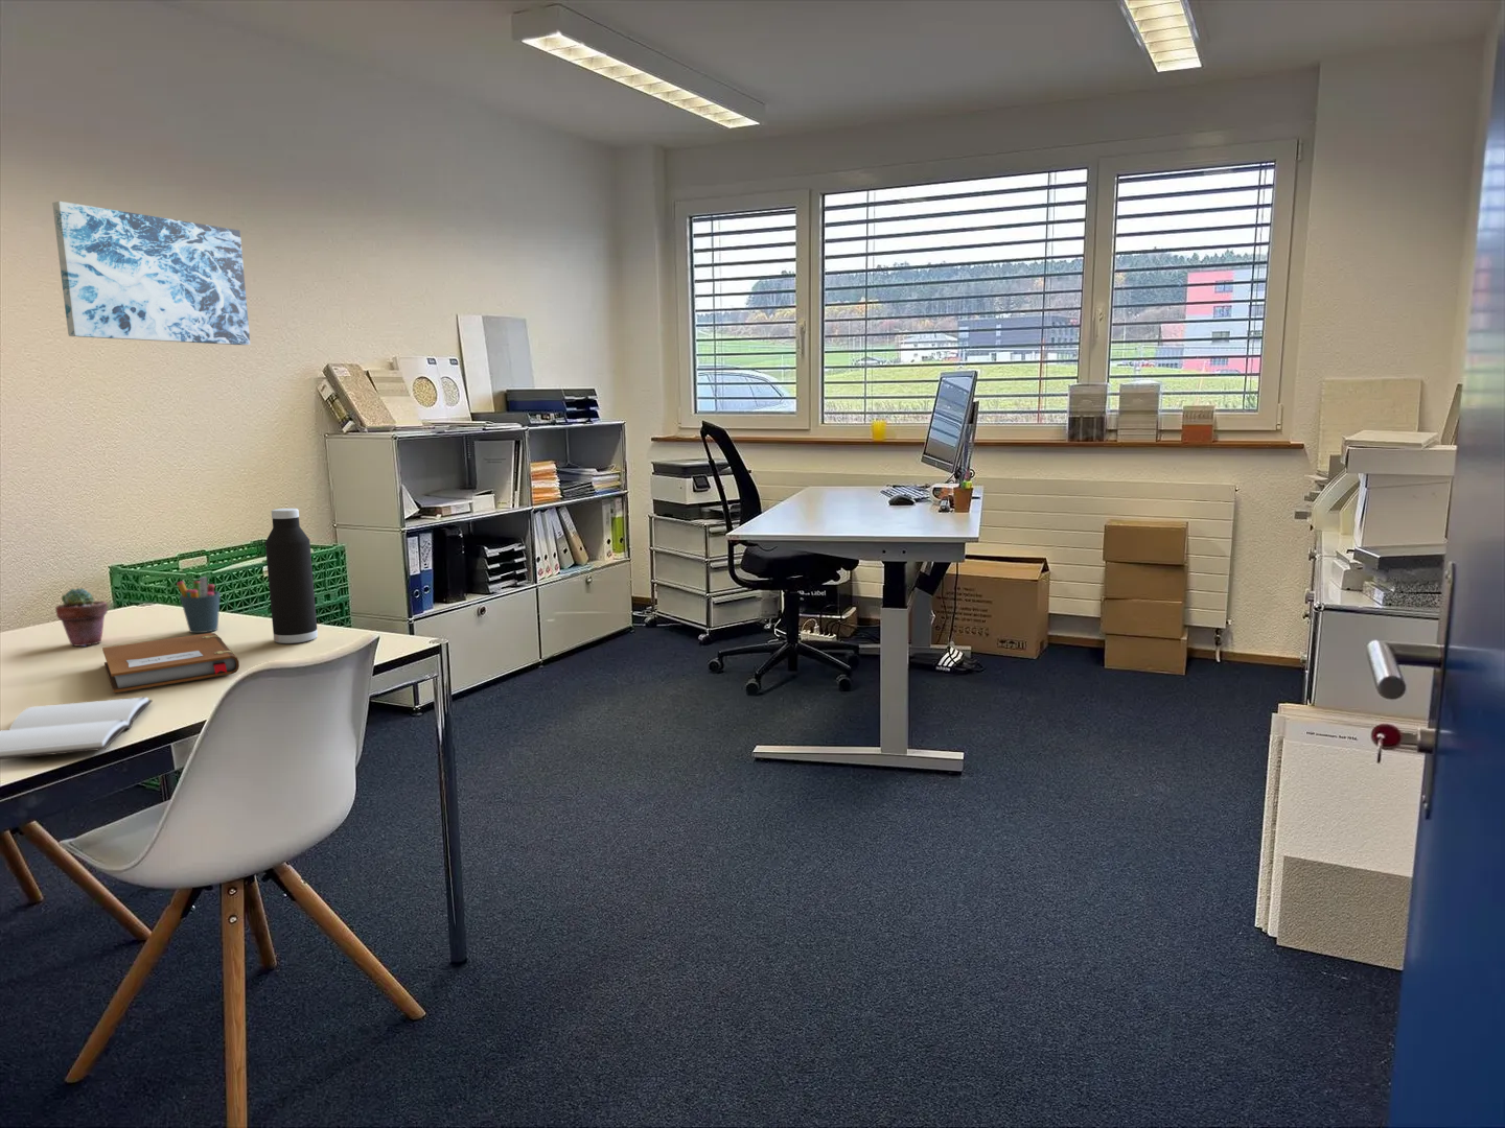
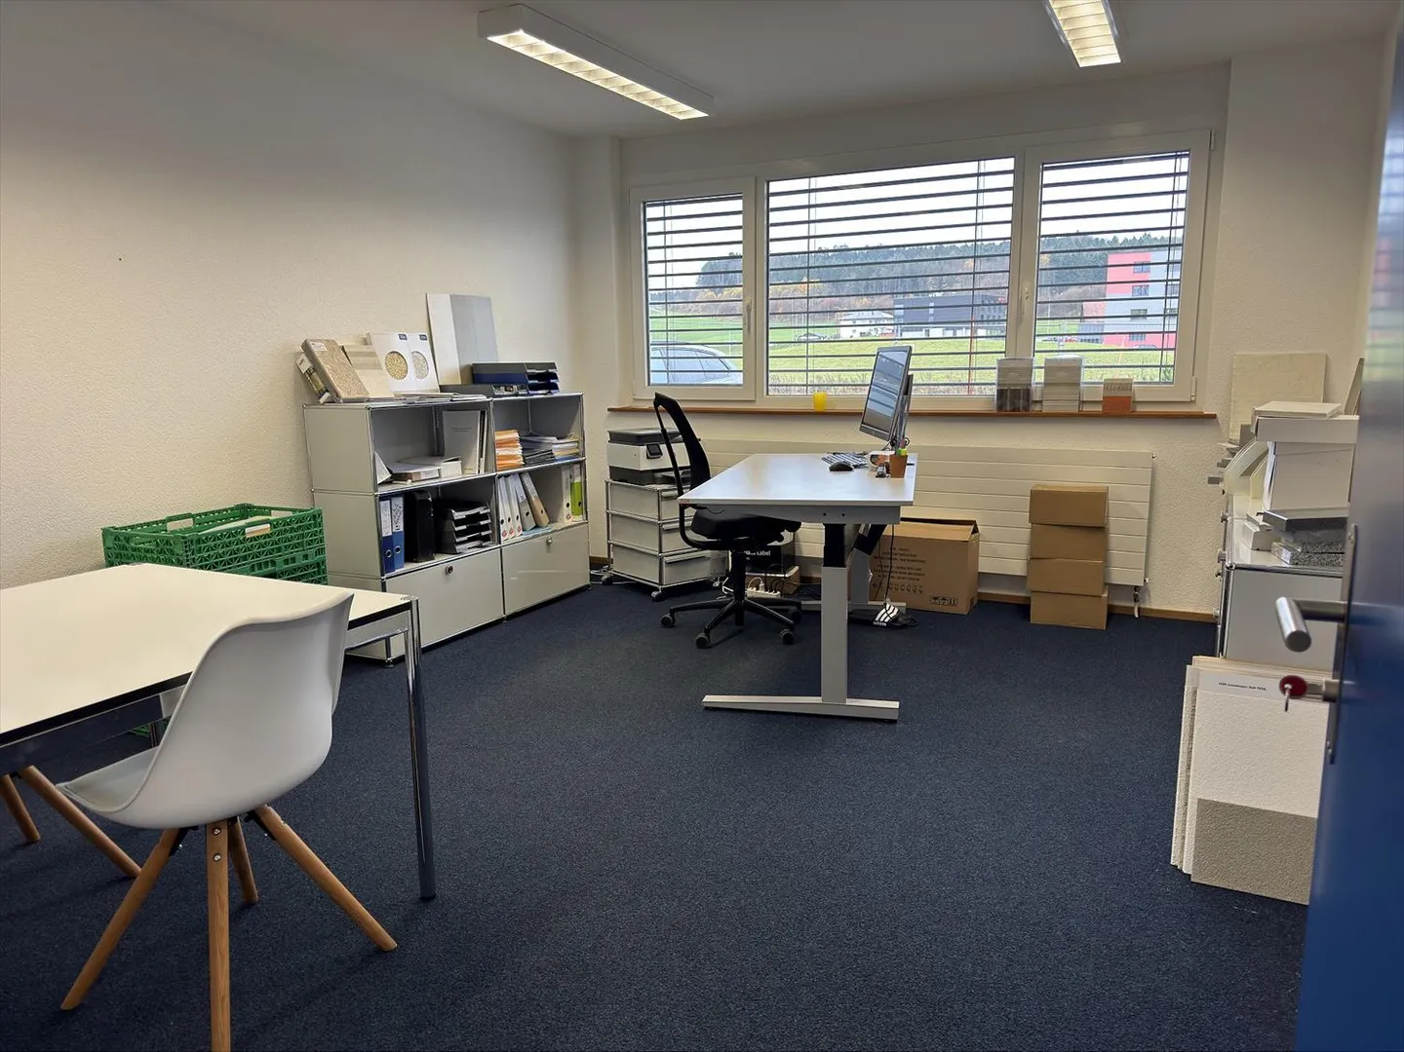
- potted succulent (83, 615)
- wall art (159, 278)
- notebook (171, 660)
- water bottle (290, 575)
- pen holder (199, 603)
- book (68, 725)
